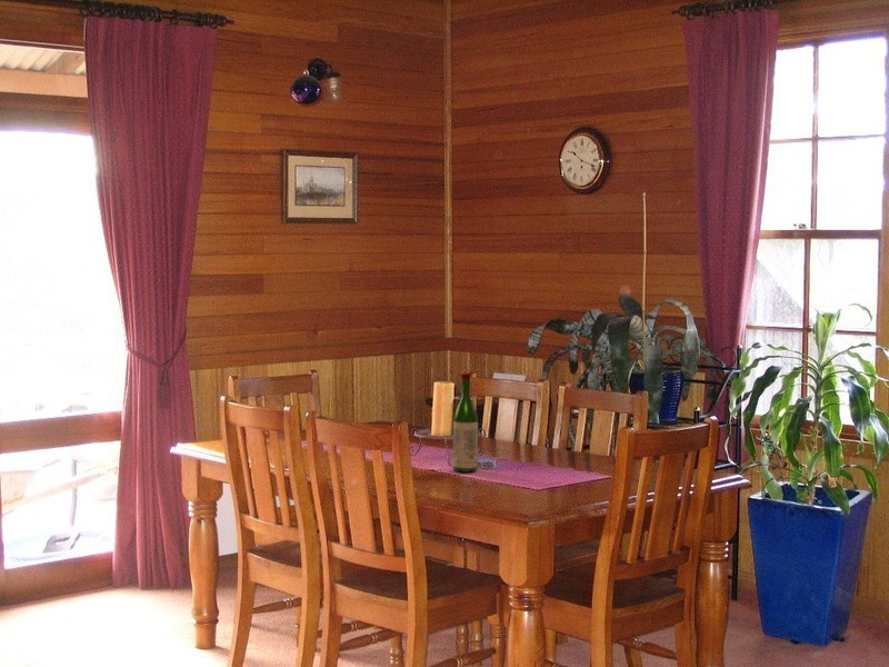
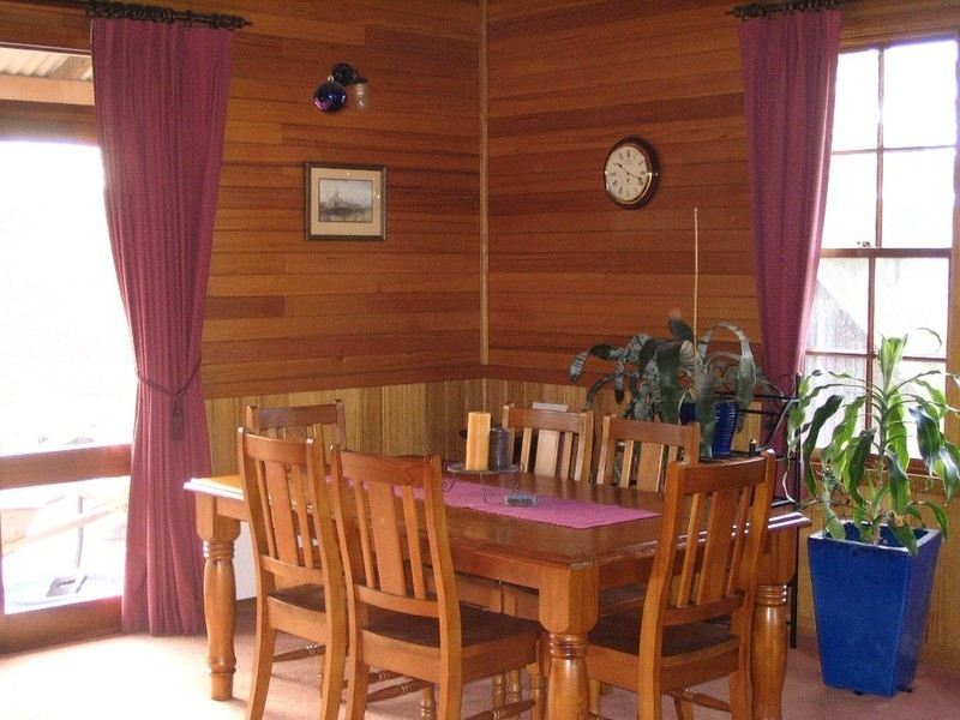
- wine bottle (466, 421)
